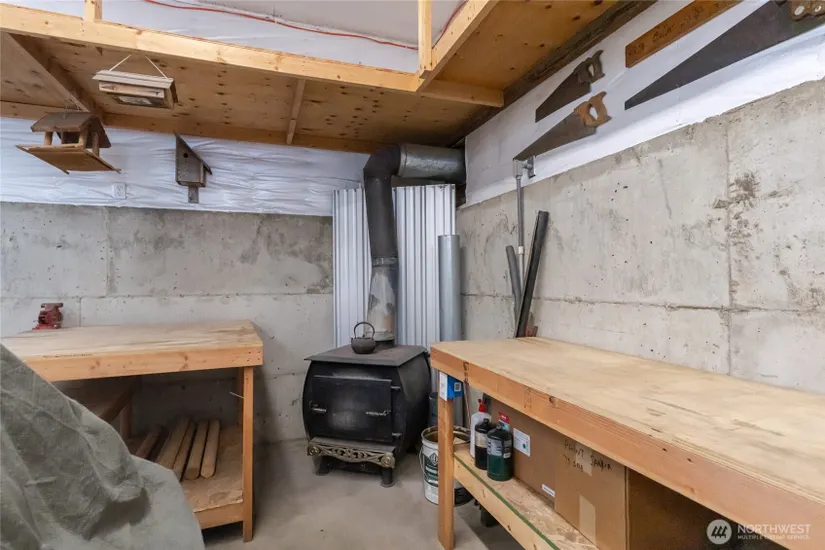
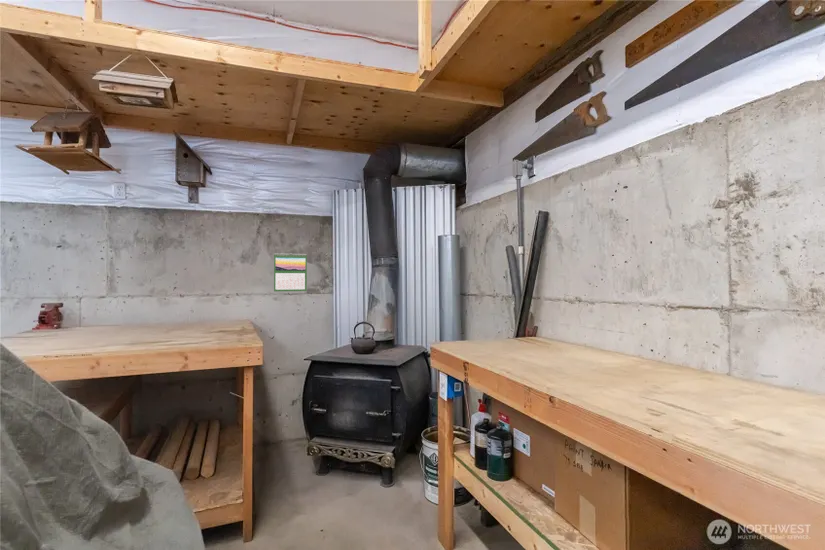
+ calendar (290, 272)
